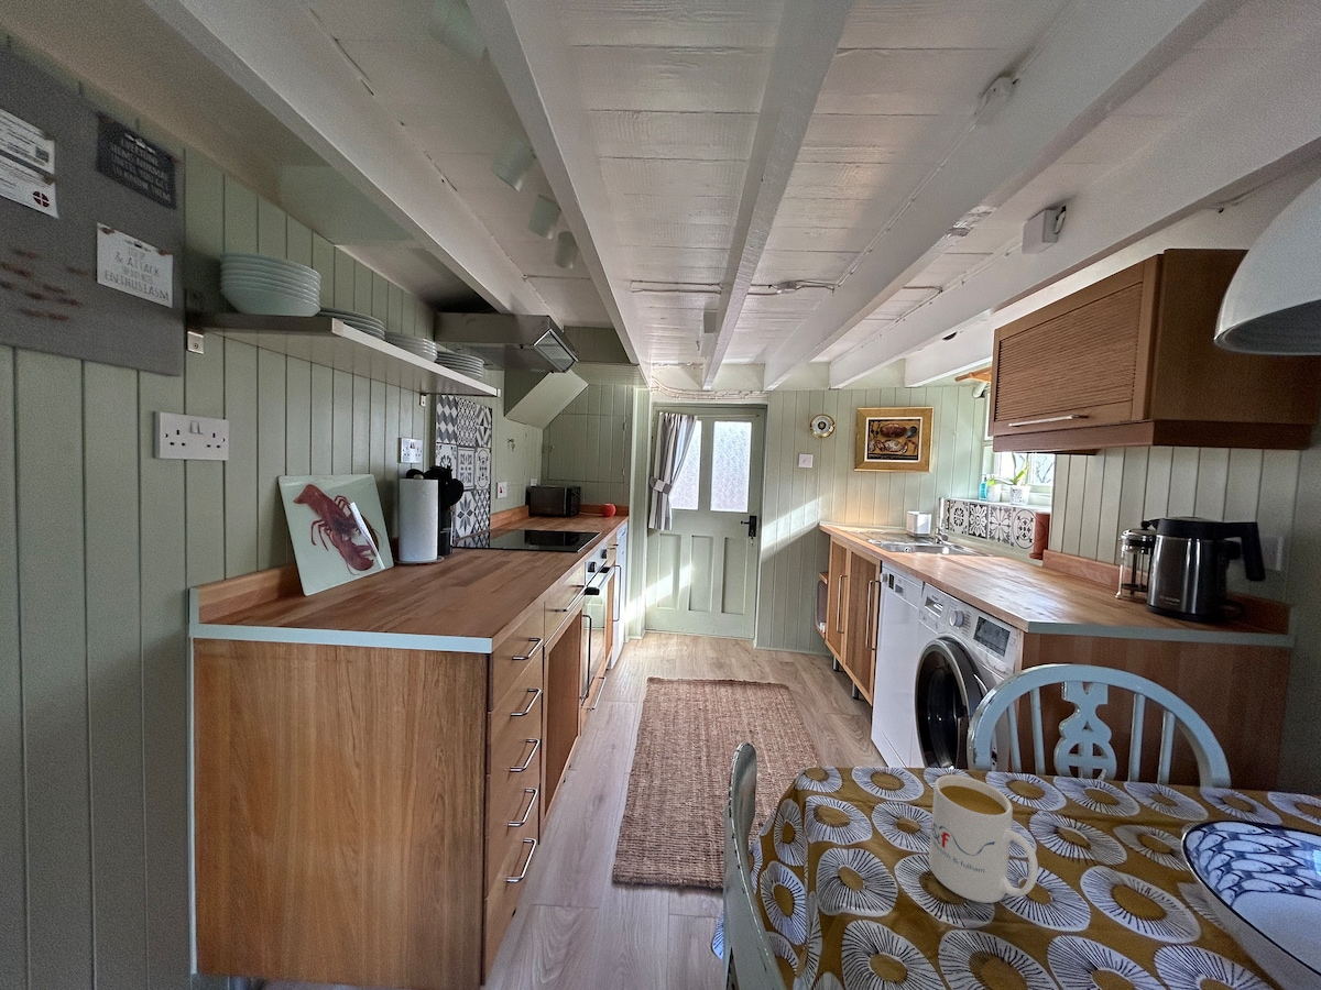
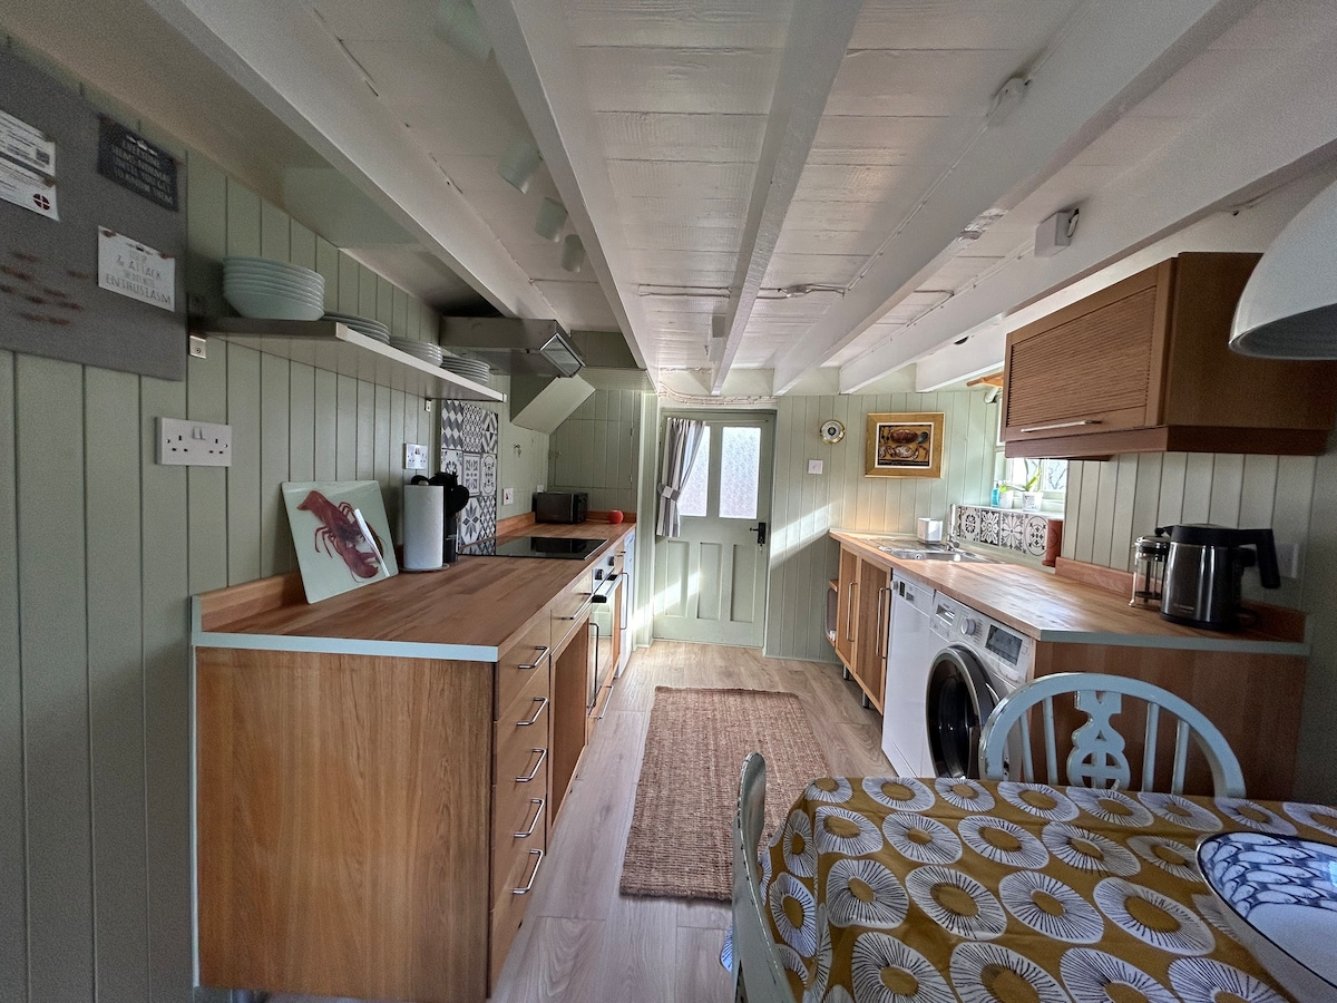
- mug (982, 844)
